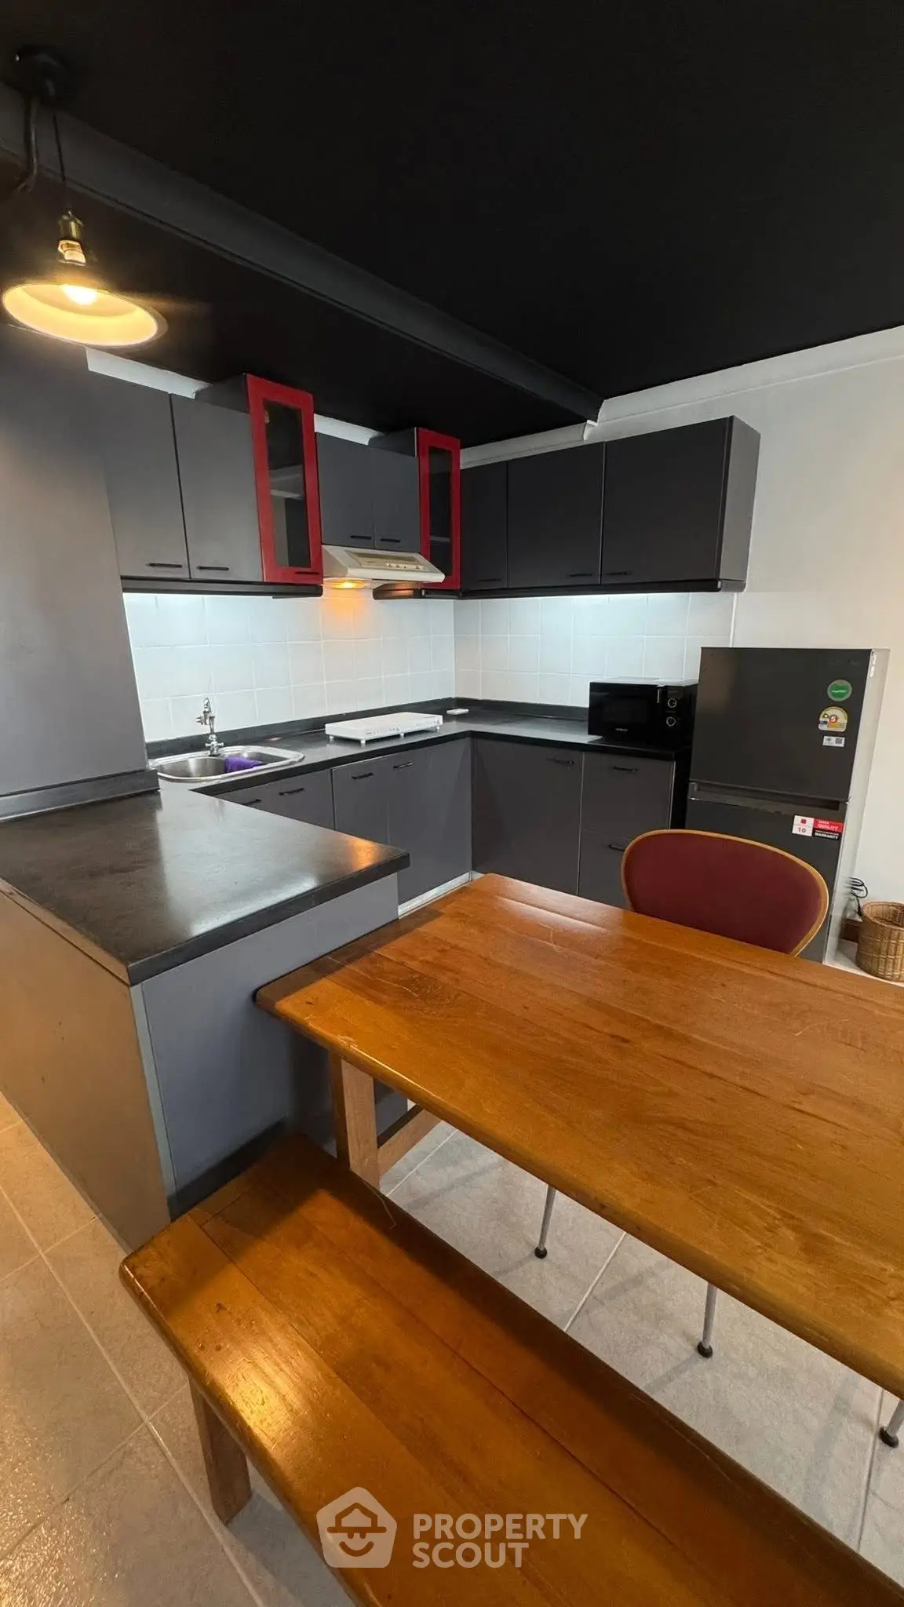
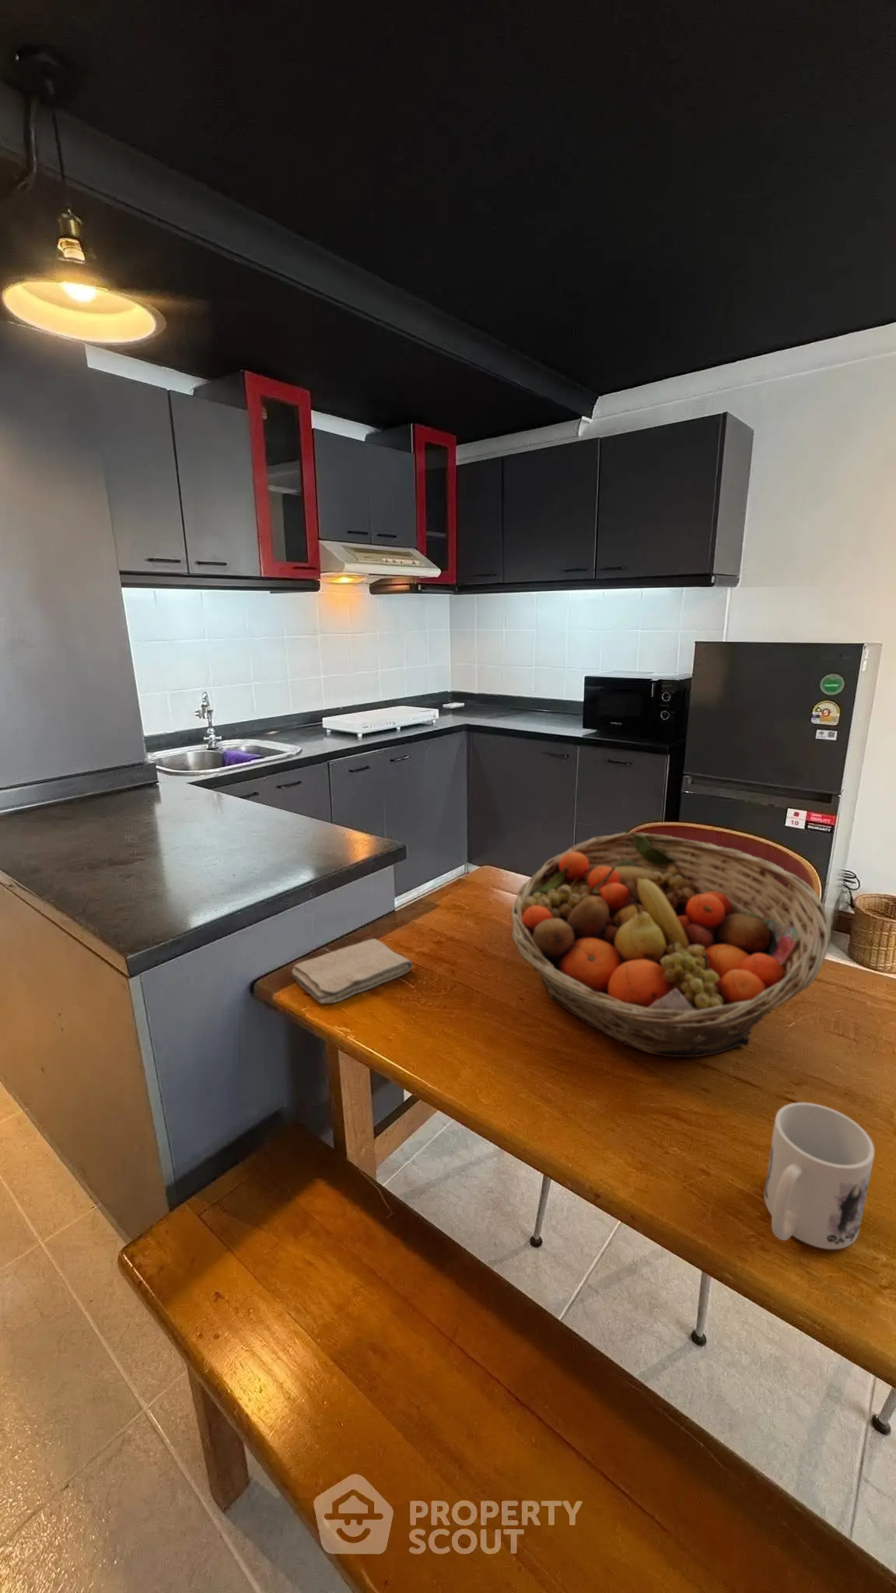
+ mug (807, 1183)
+ washcloth (351, 967)
+ fruit basket (652, 931)
